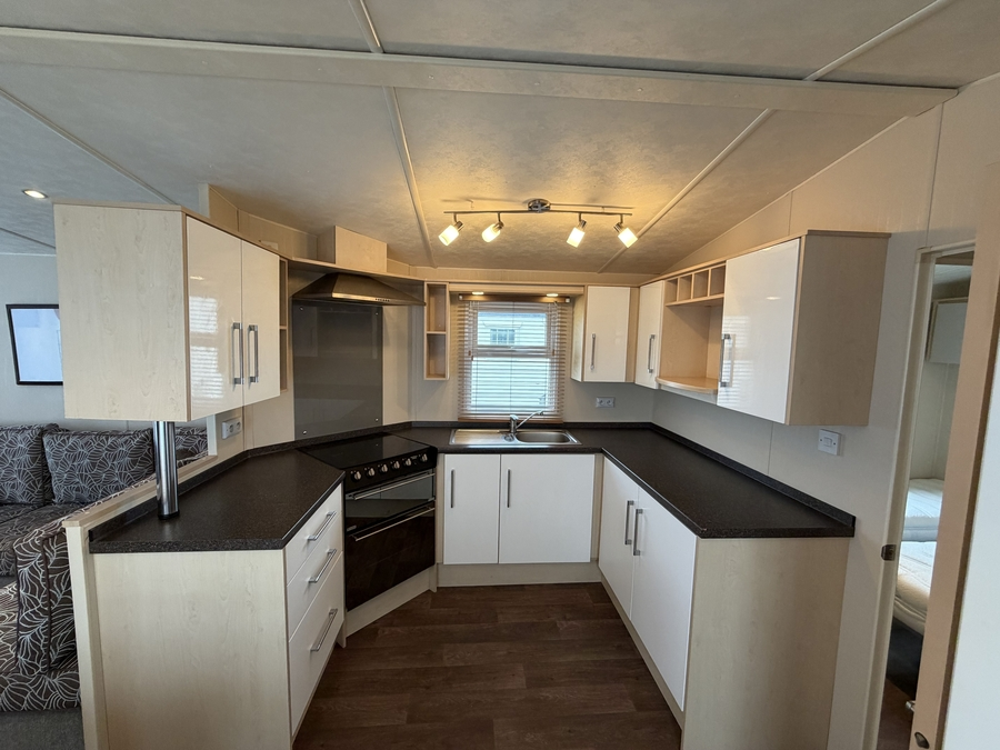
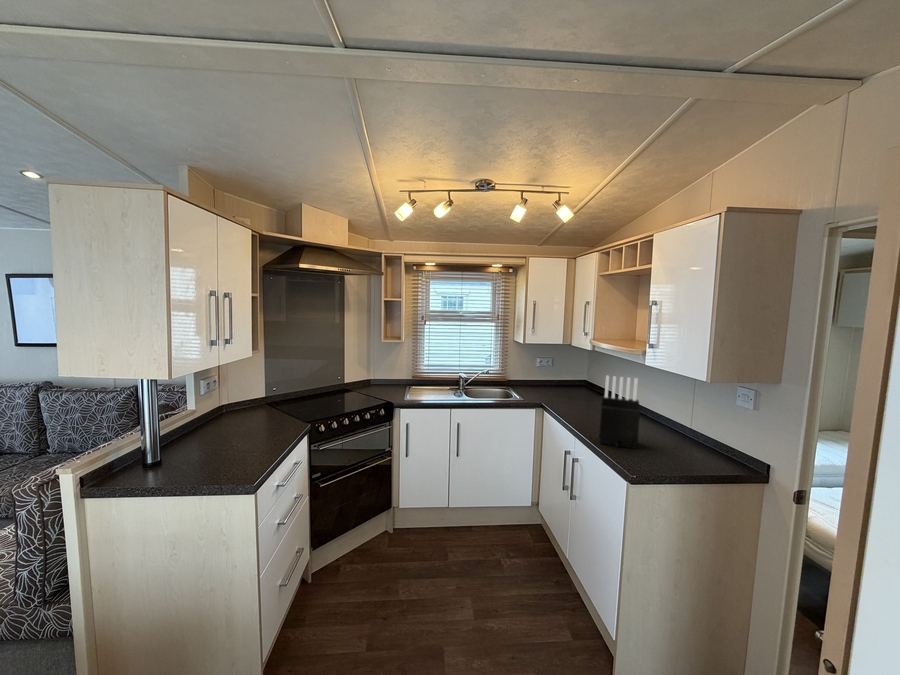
+ knife block (619, 411)
